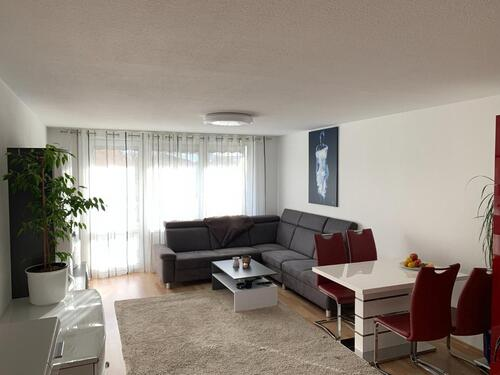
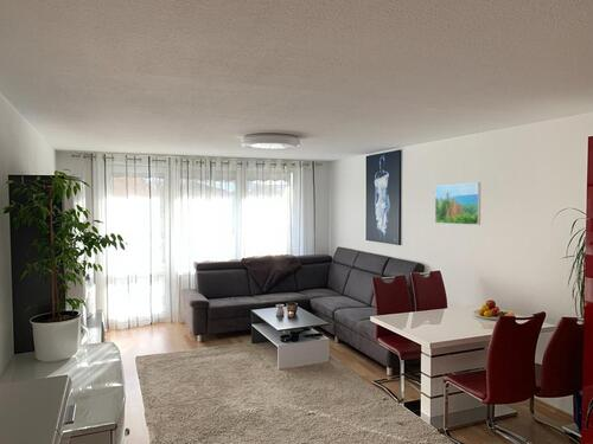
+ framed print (455, 204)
